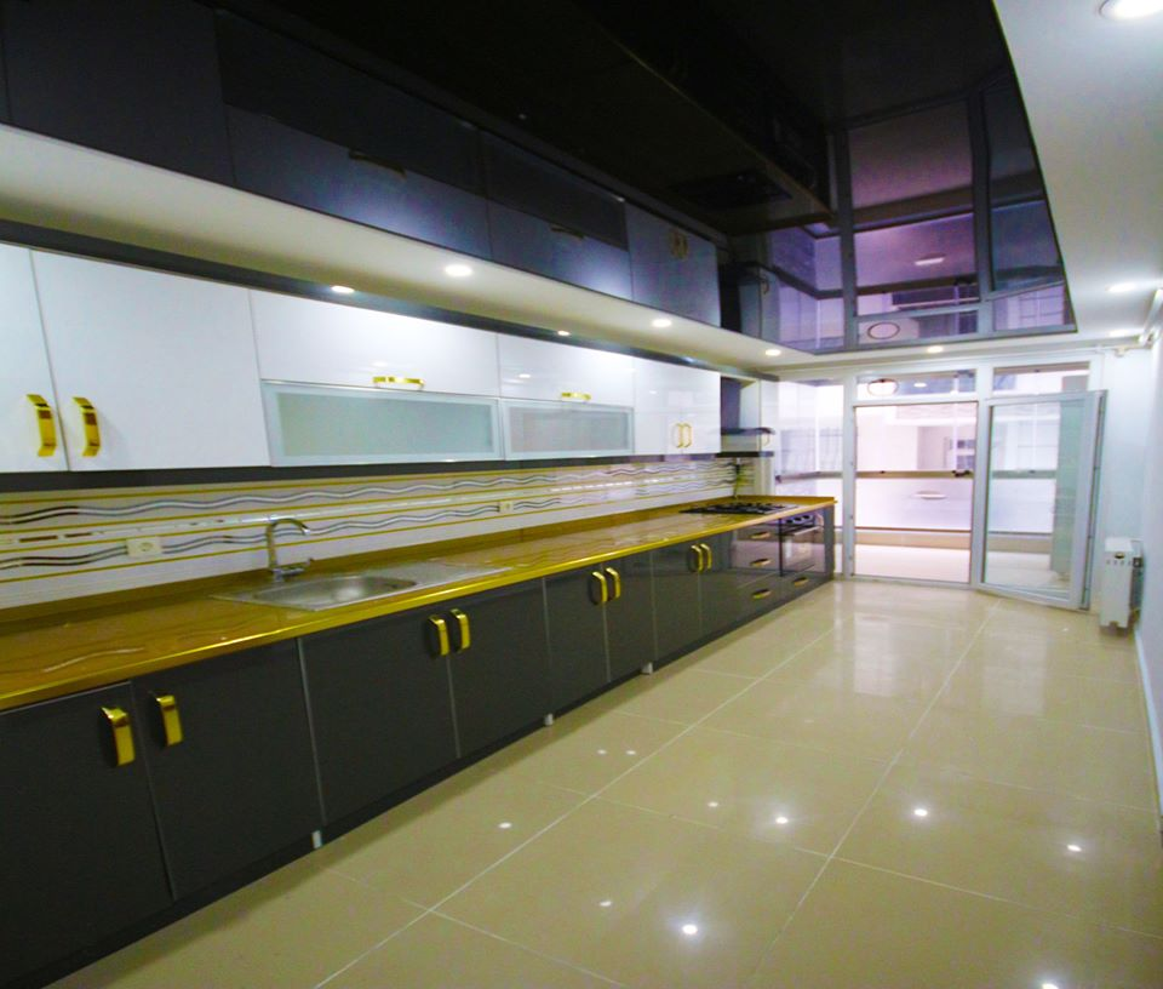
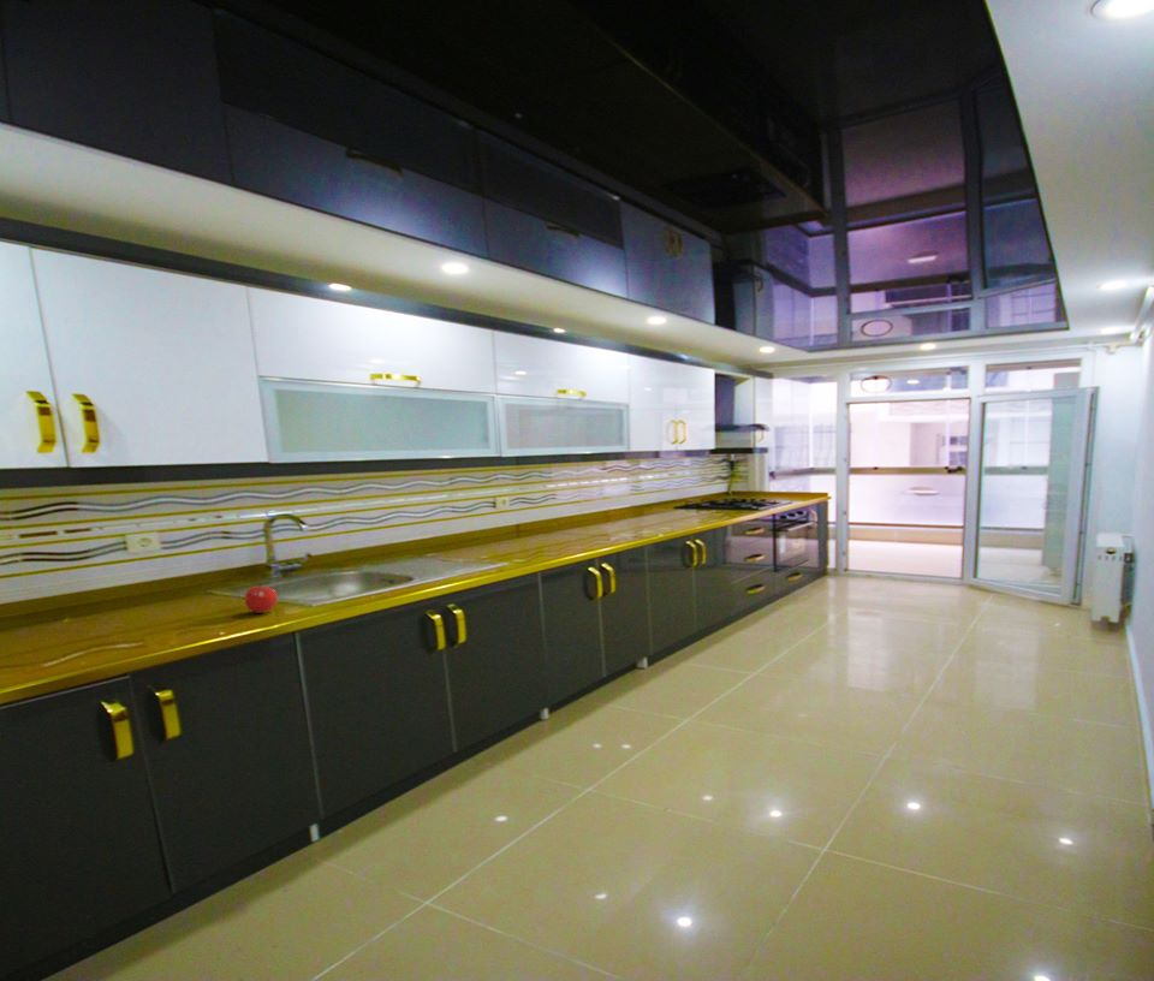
+ fruit (261, 596)
